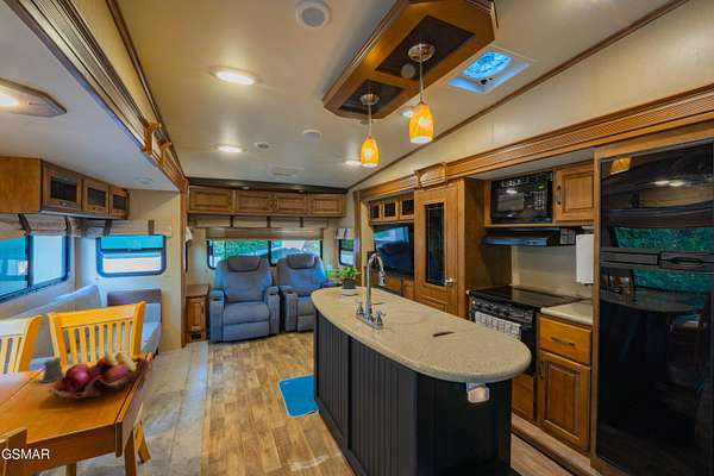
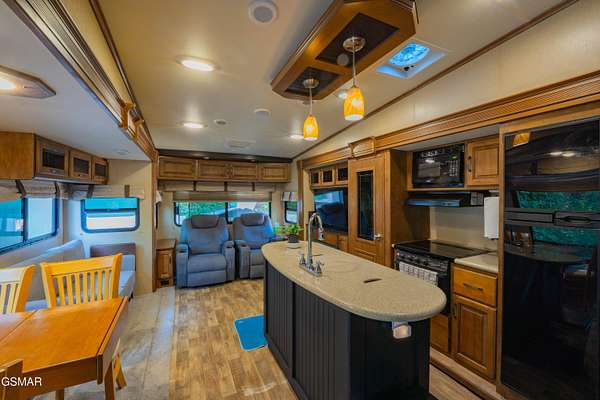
- fruit basket (106, 371)
- pepper shaker (50, 368)
